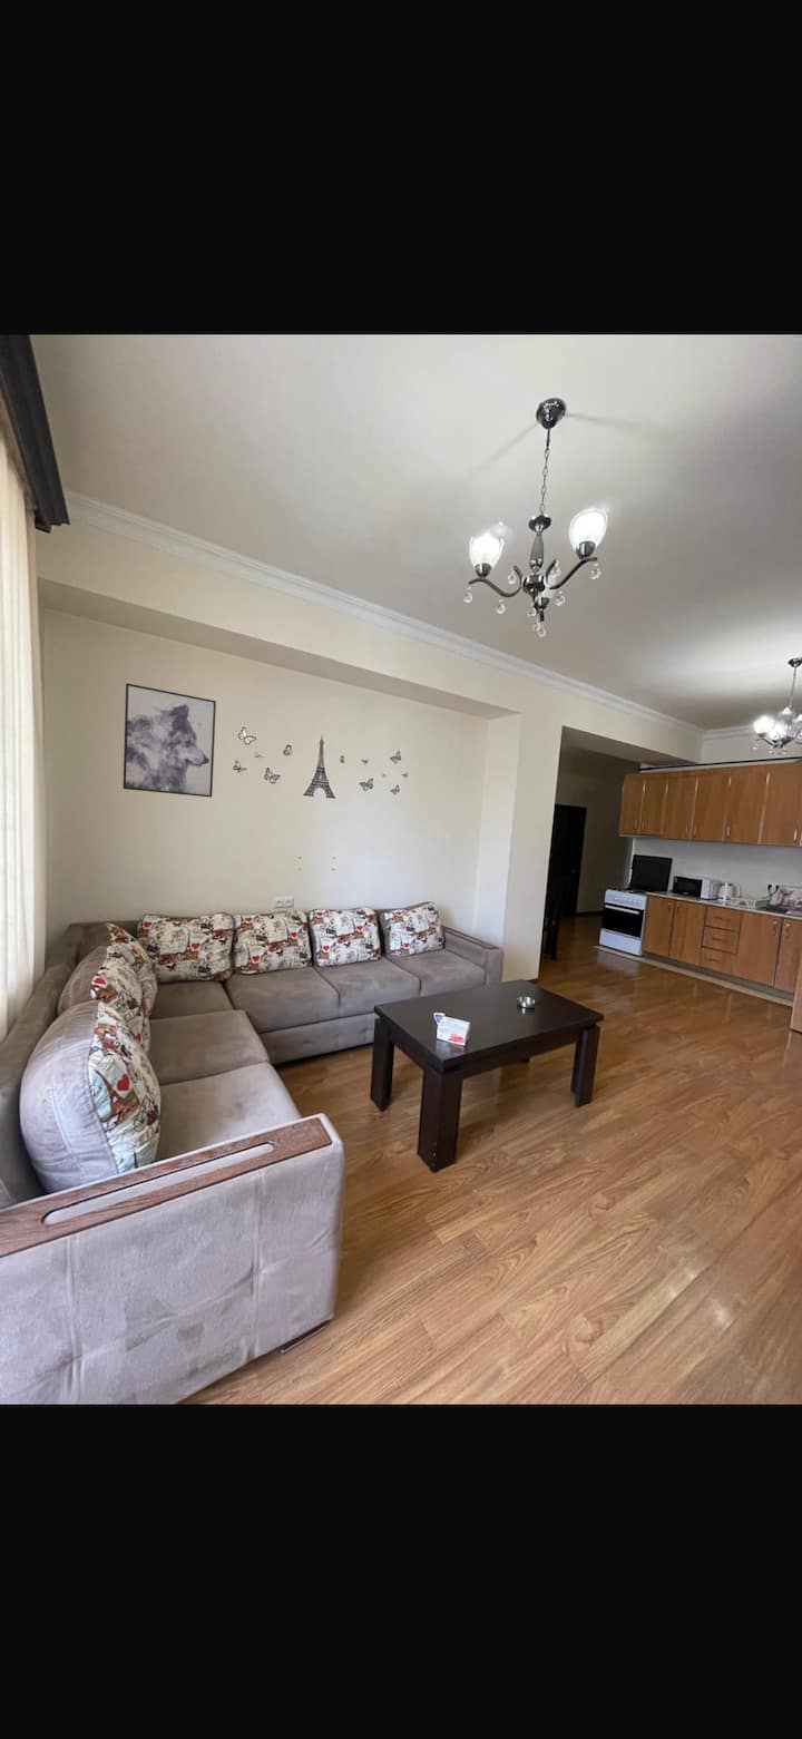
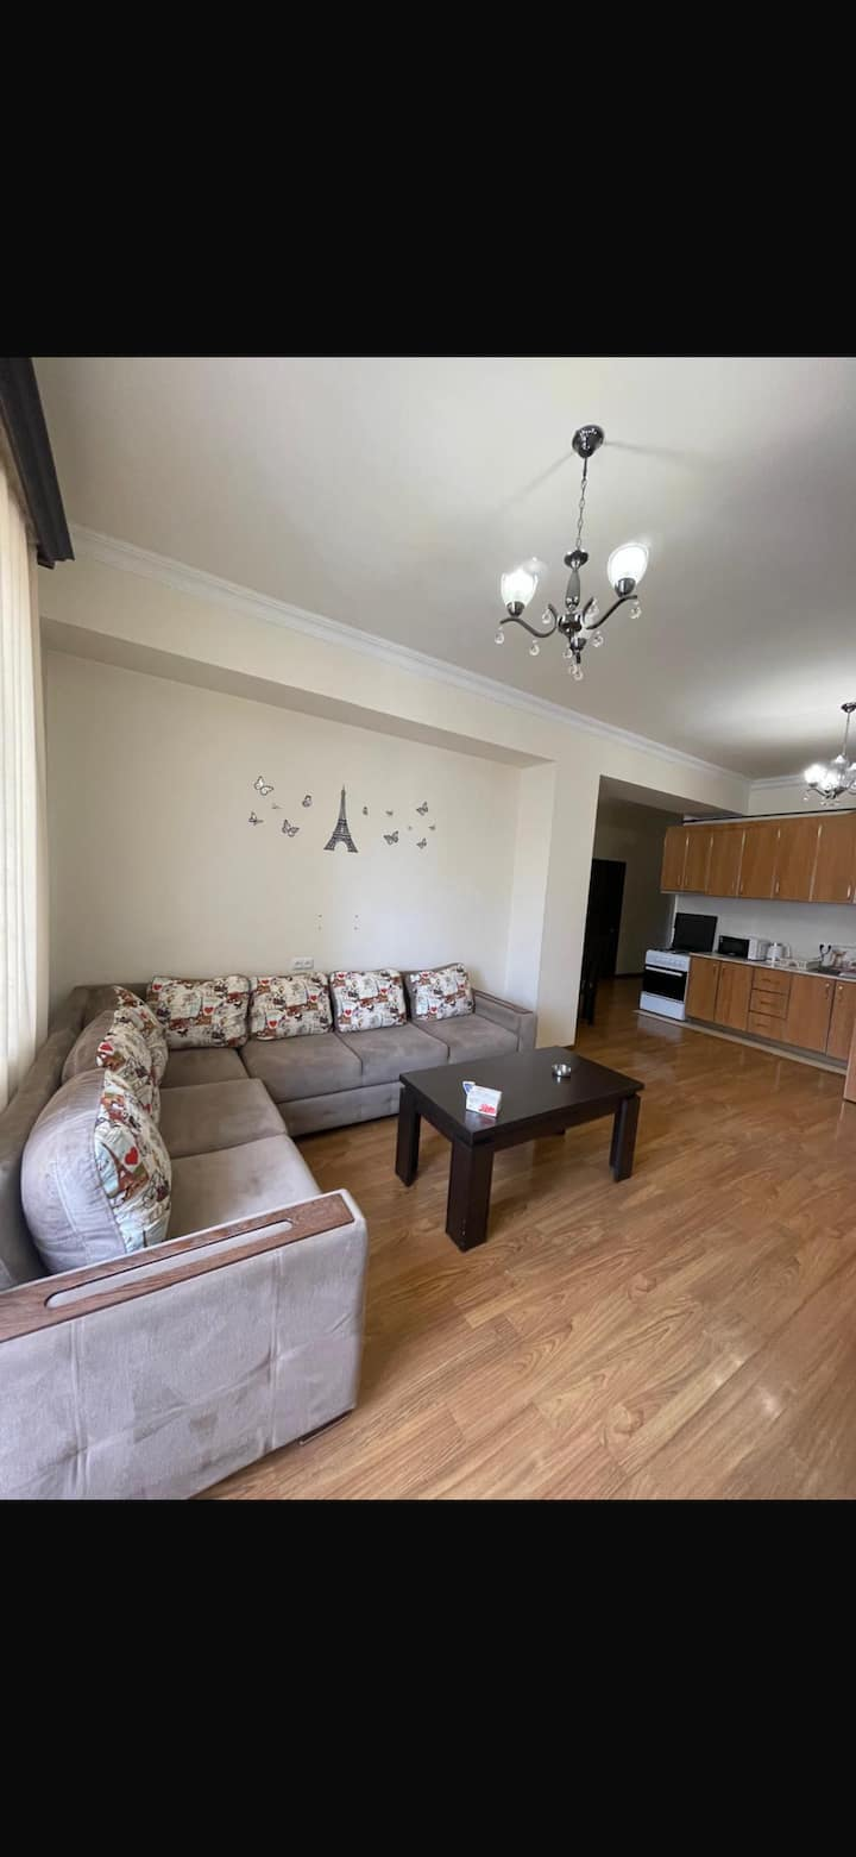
- wall art (170, 743)
